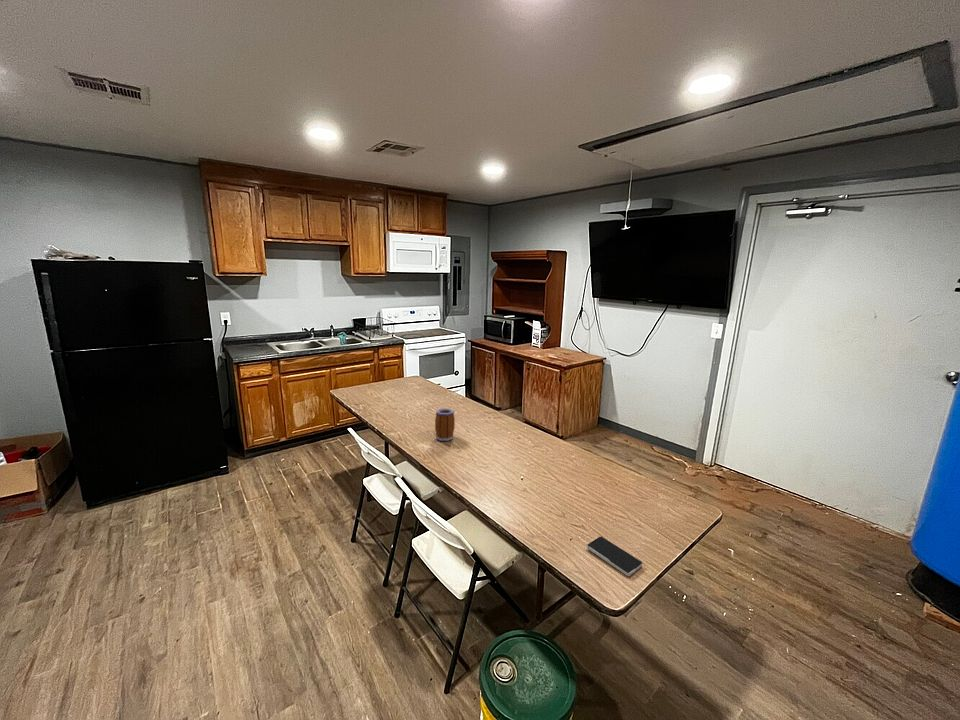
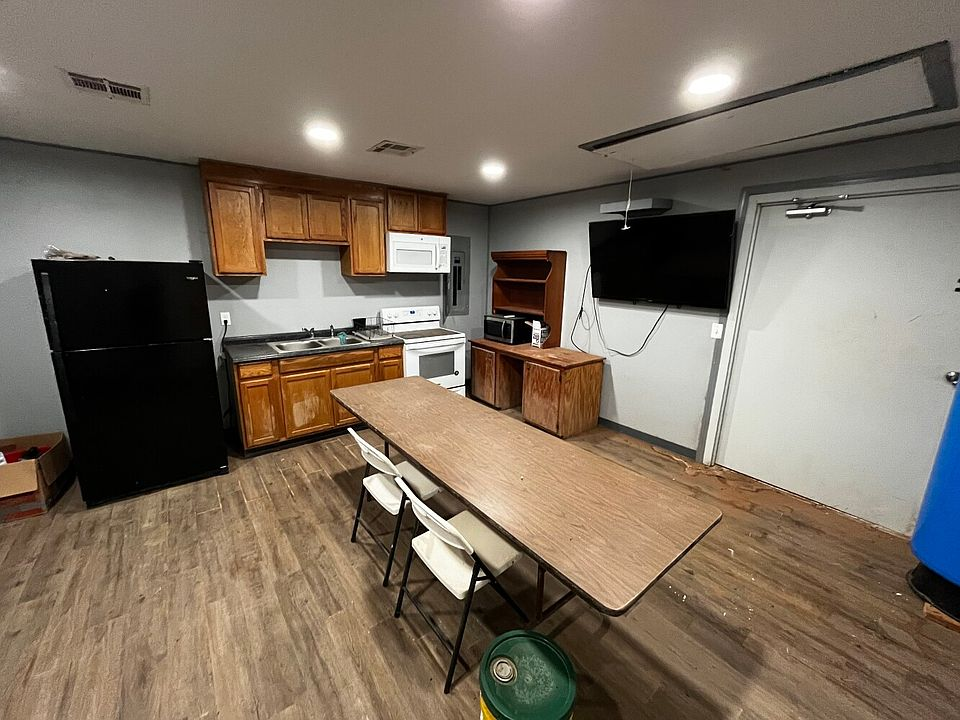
- smartphone (613, 554)
- mug (443, 423)
